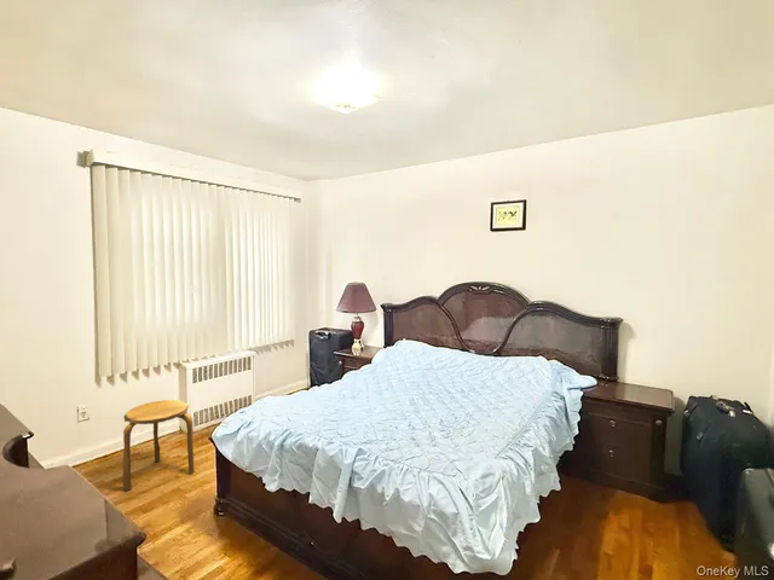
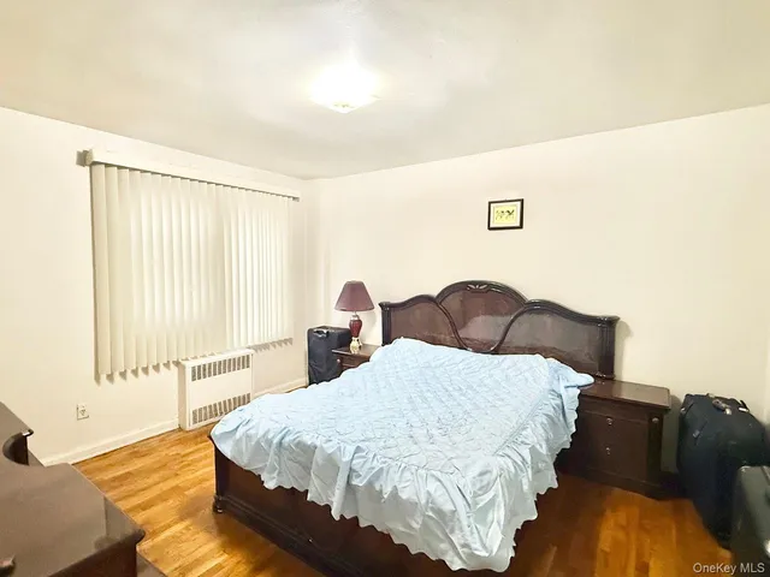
- stool (157, 441)
